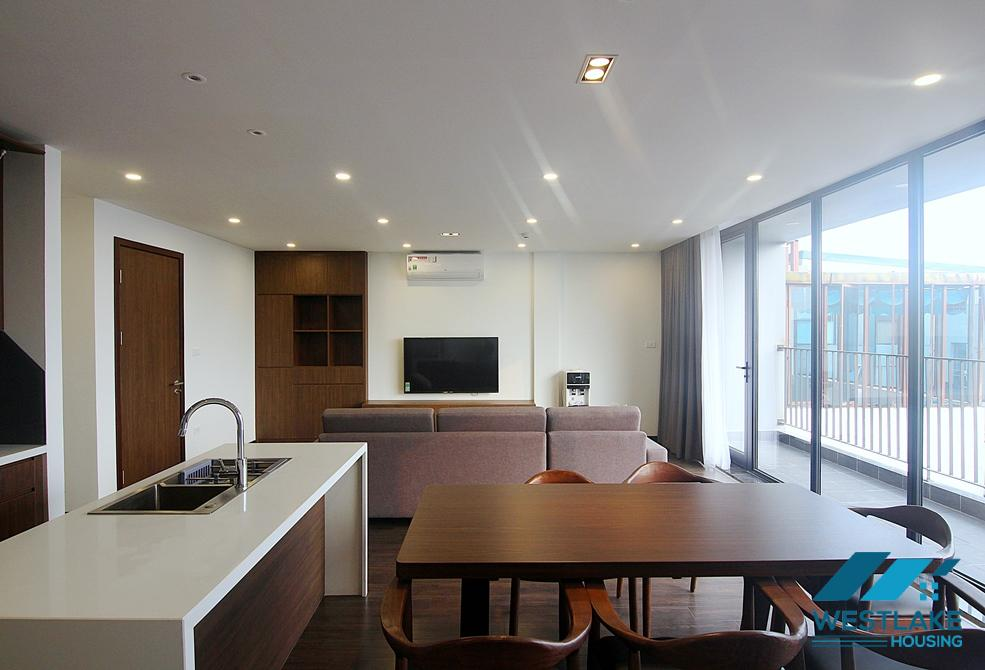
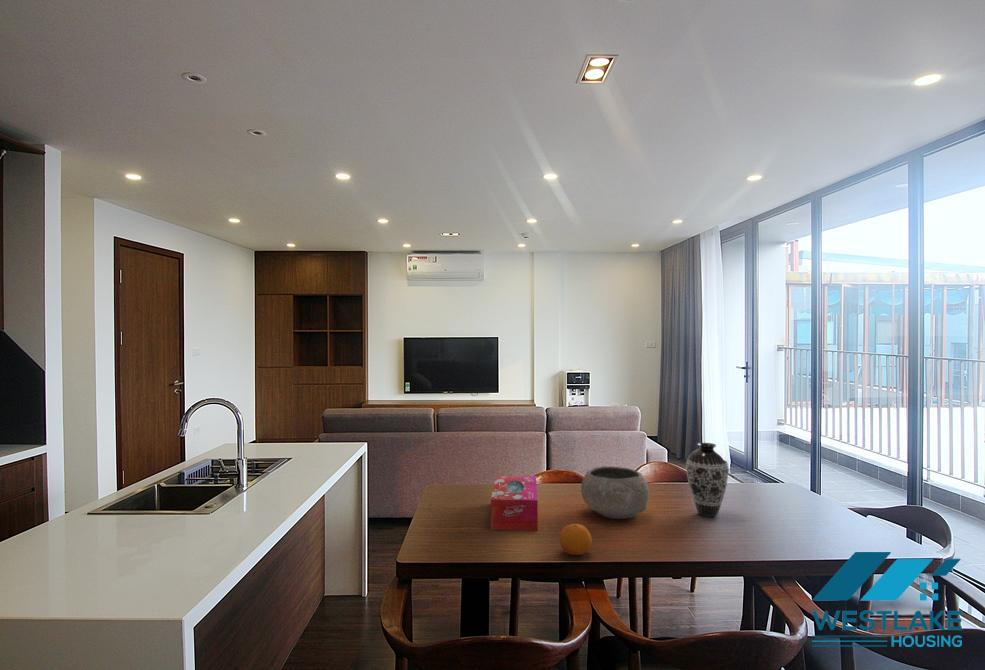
+ decorative vase (707, 479)
+ bowl (614, 492)
+ fruit (575, 539)
+ tissue box (515, 500)
